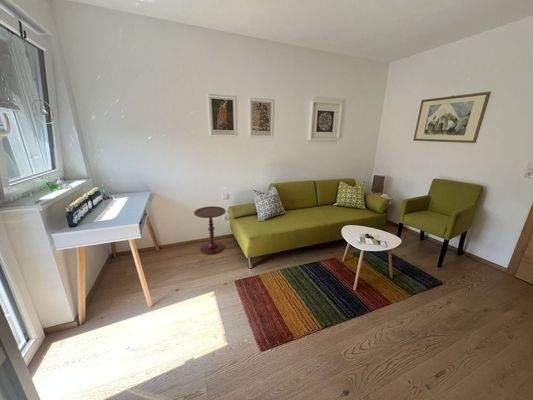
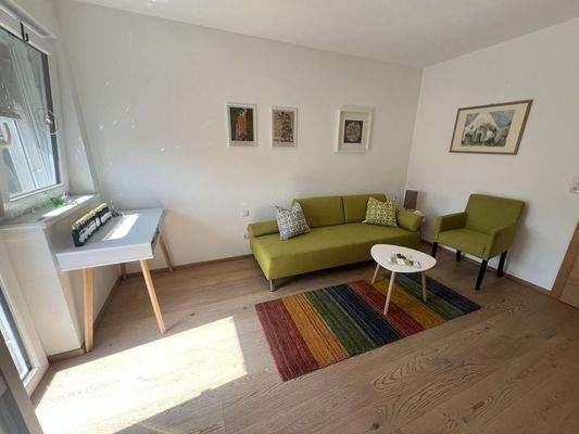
- side table (211, 230)
